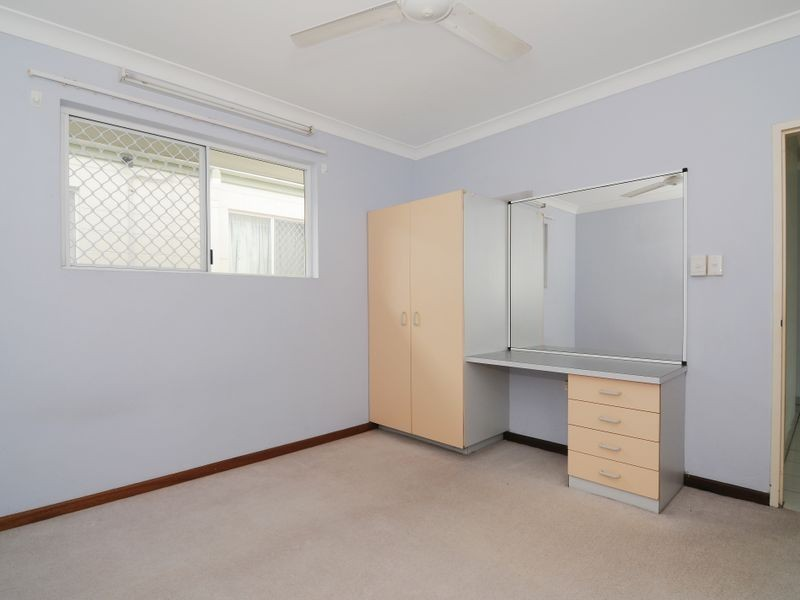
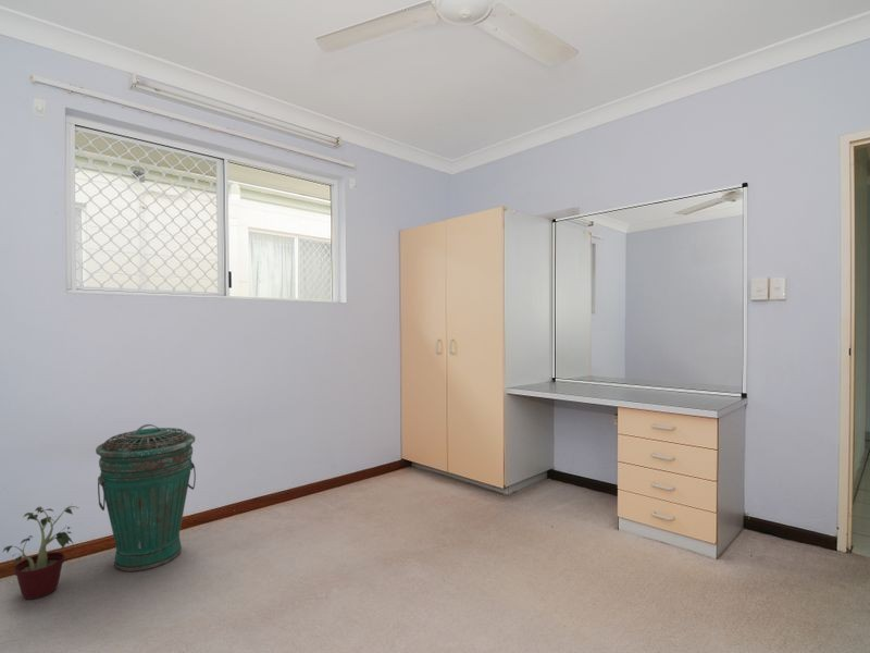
+ potted plant (42, 544)
+ trash can (148, 490)
